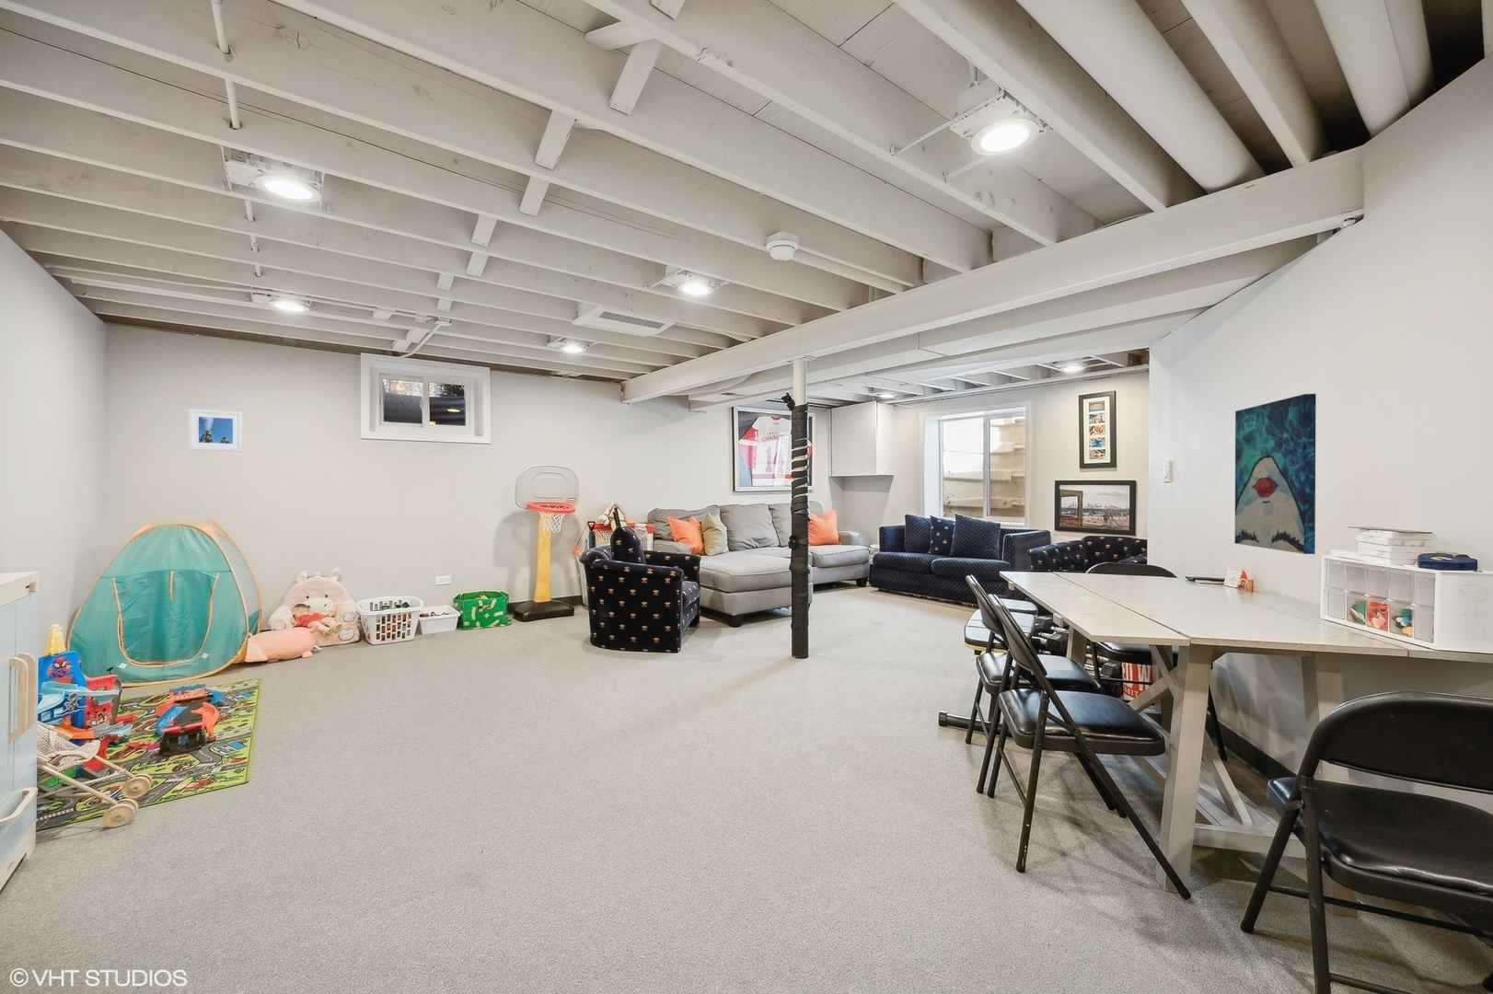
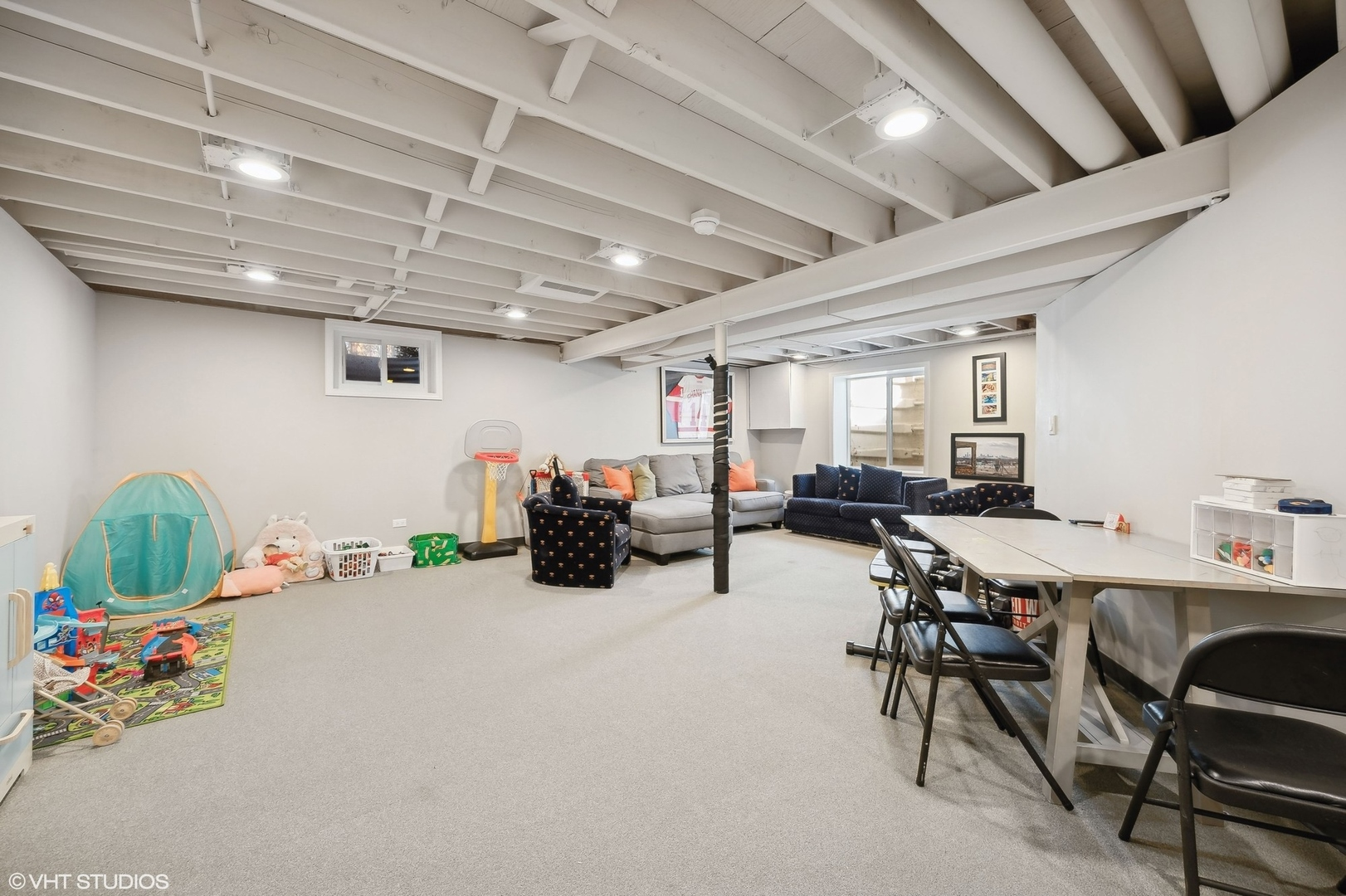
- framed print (215, 429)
- wall art (1271, 476)
